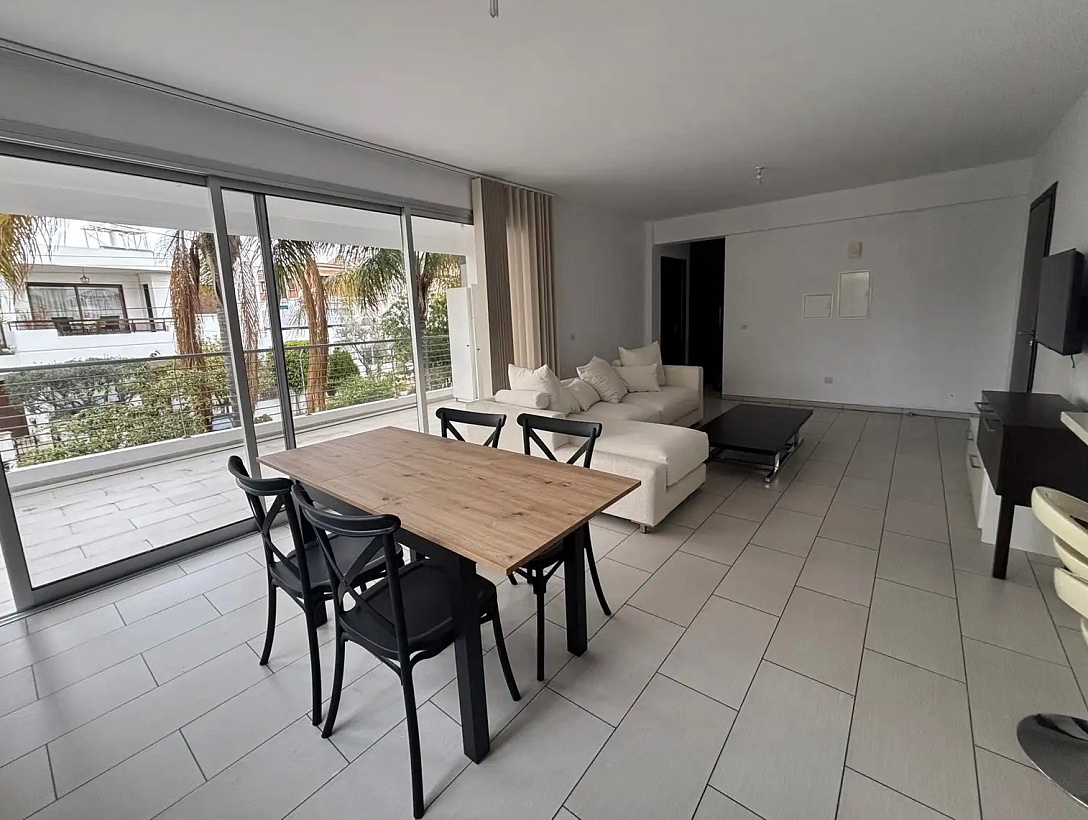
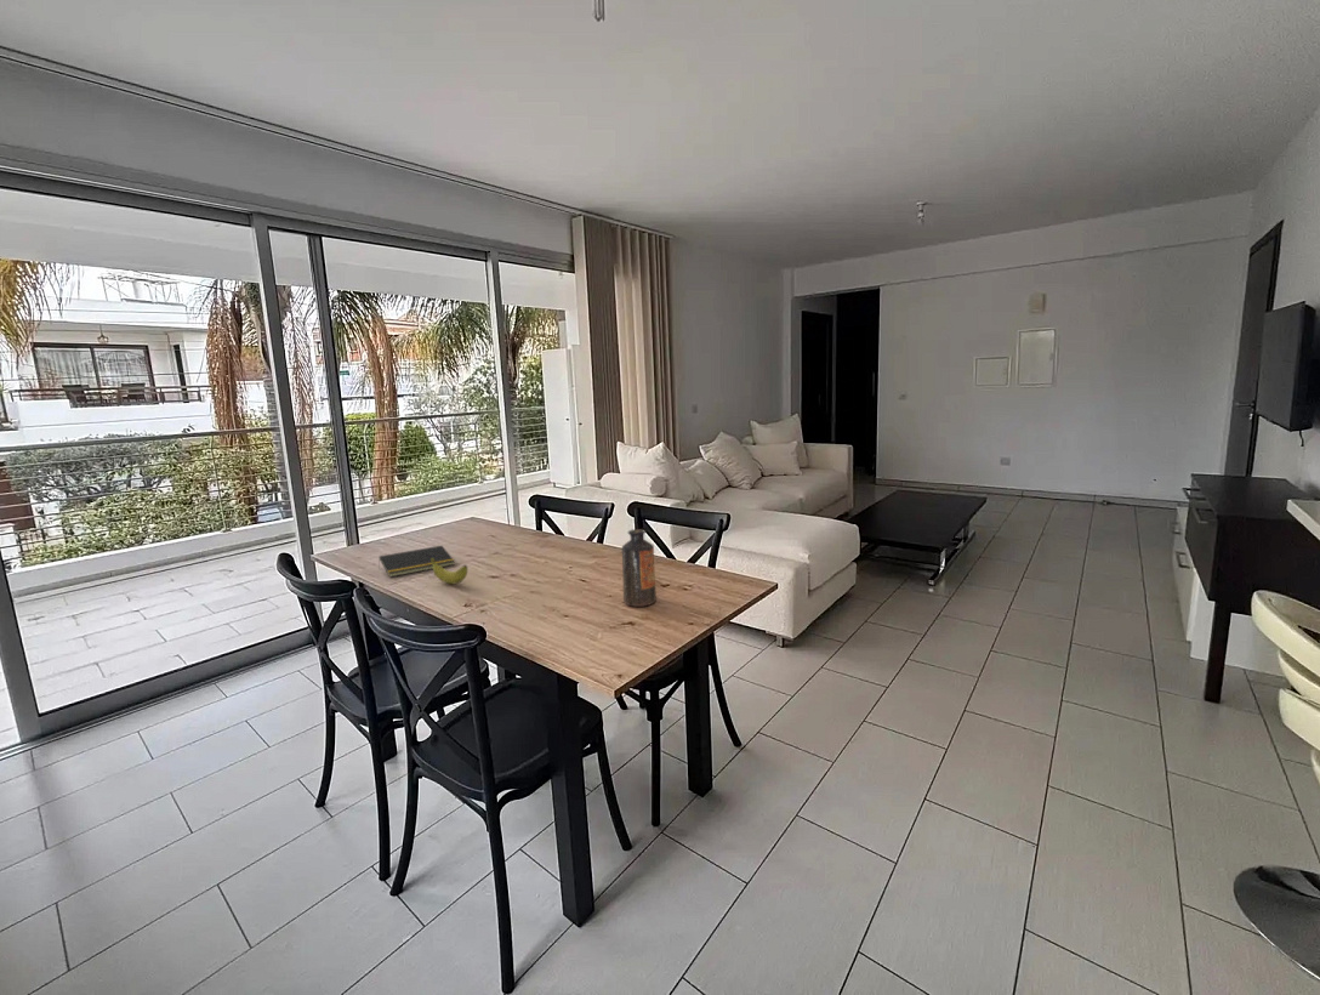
+ notepad (416, 559)
+ banana (449, 572)
+ bottle (638, 565)
